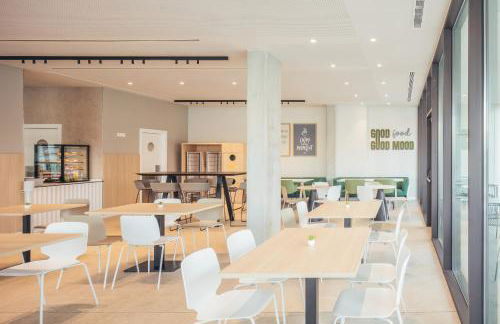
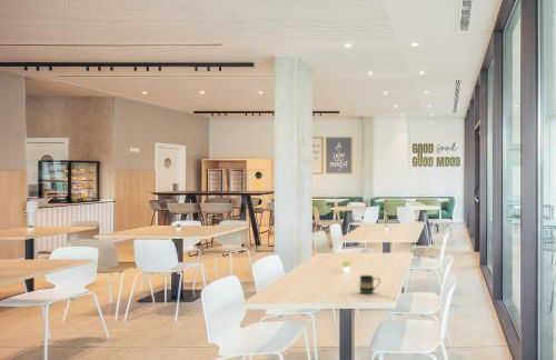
+ mug (369, 284)
